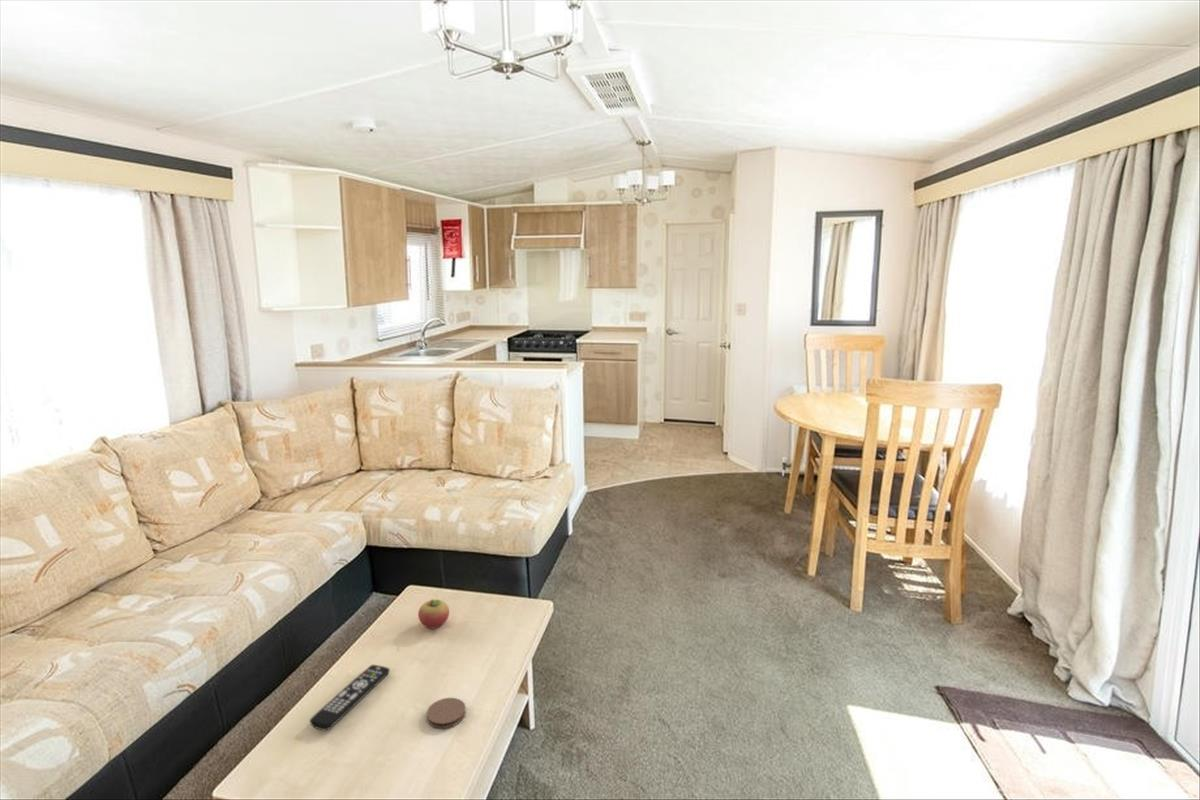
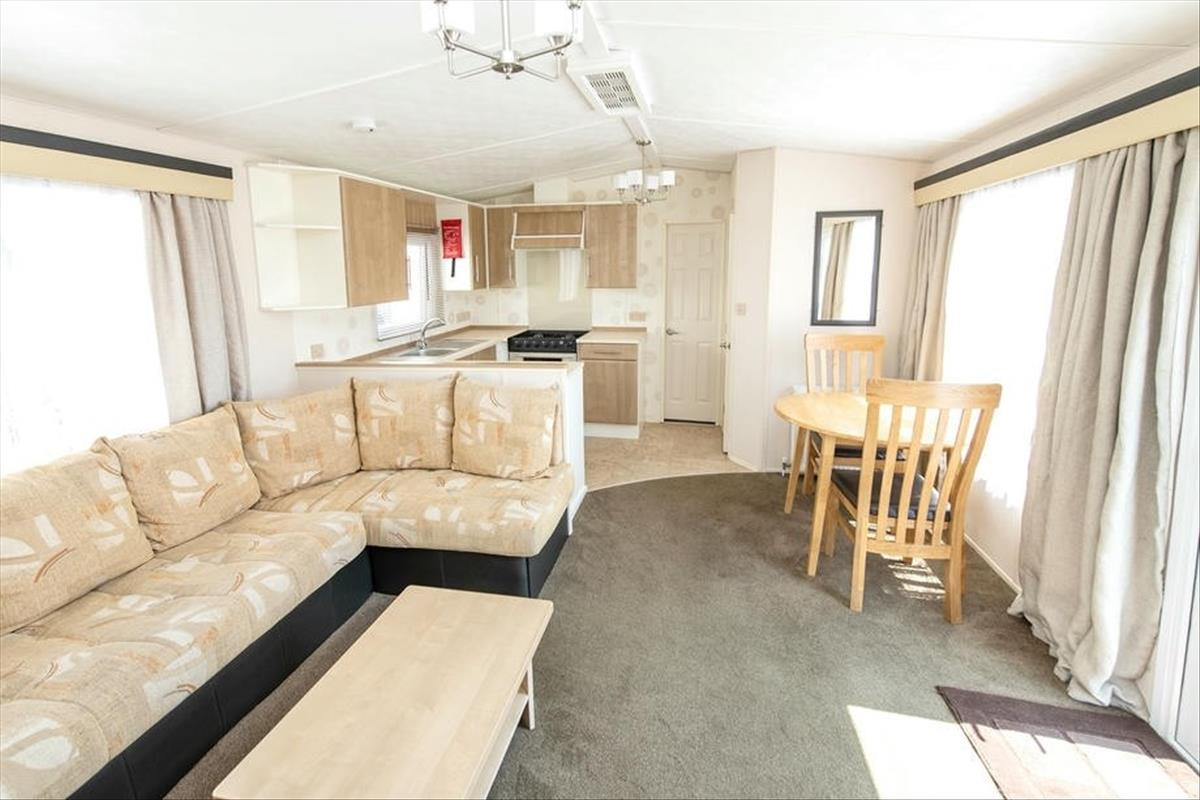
- fruit (433, 611)
- coaster (446, 712)
- remote control (352, 695)
